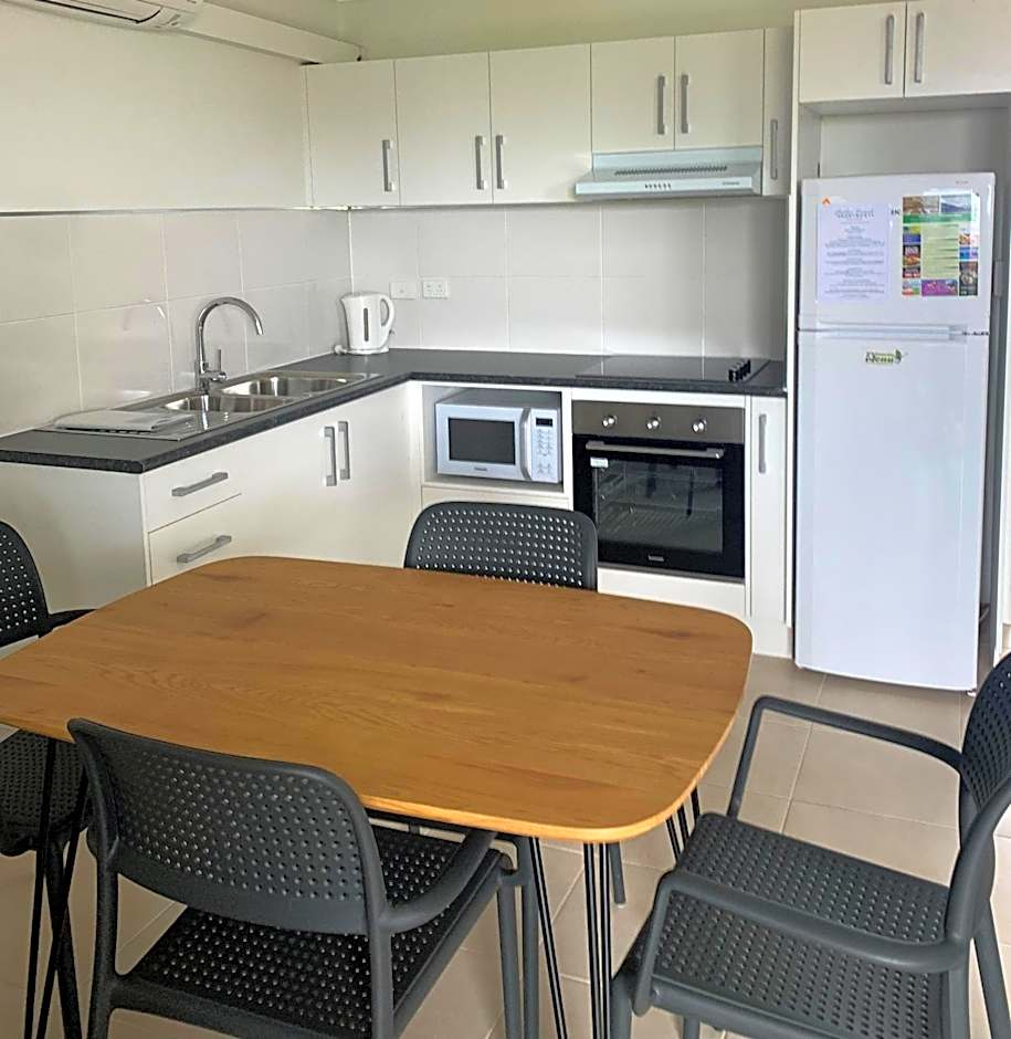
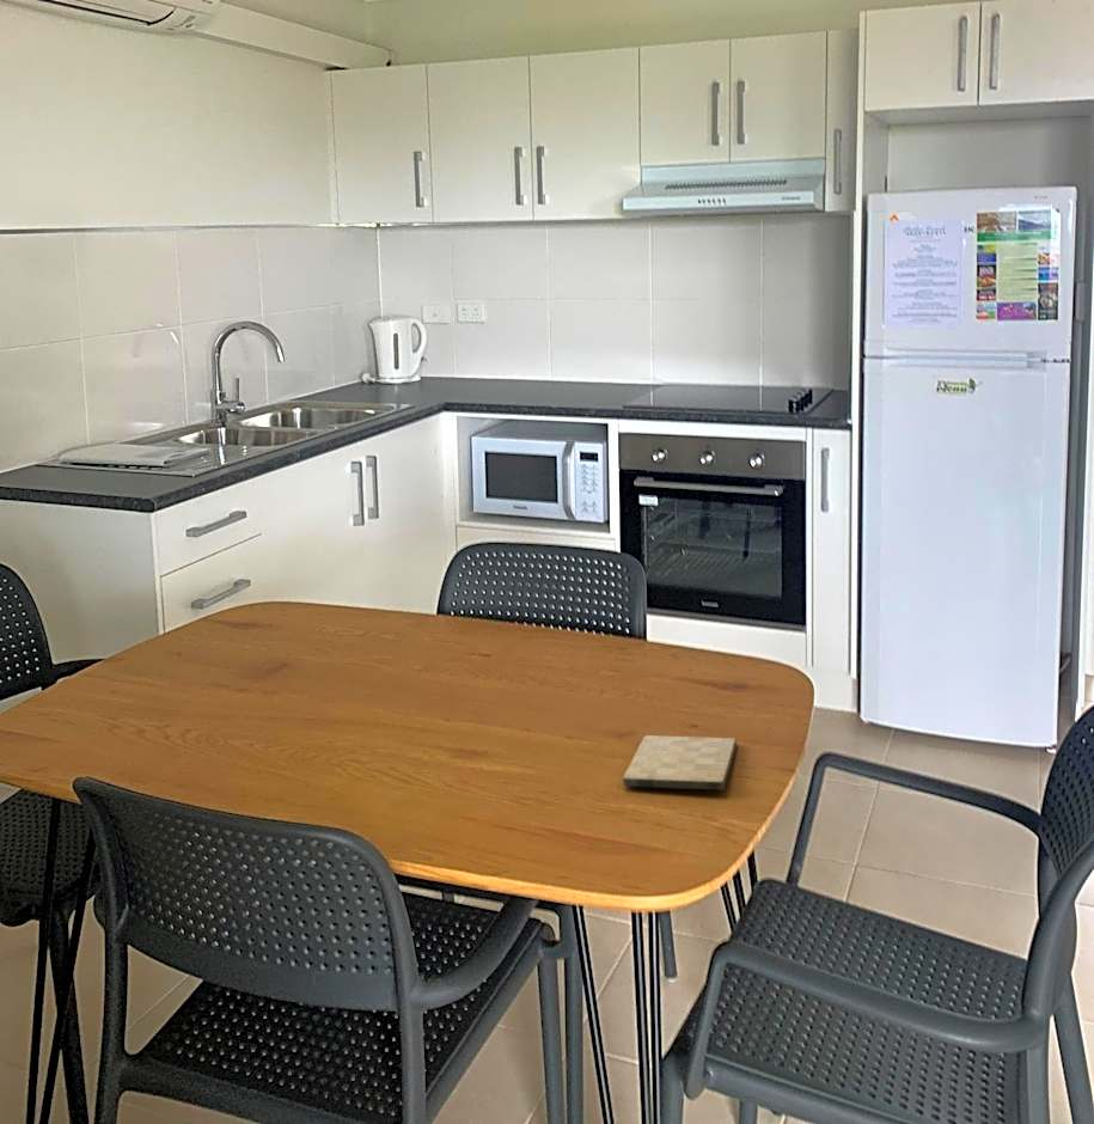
+ cutting board (682, 760)
